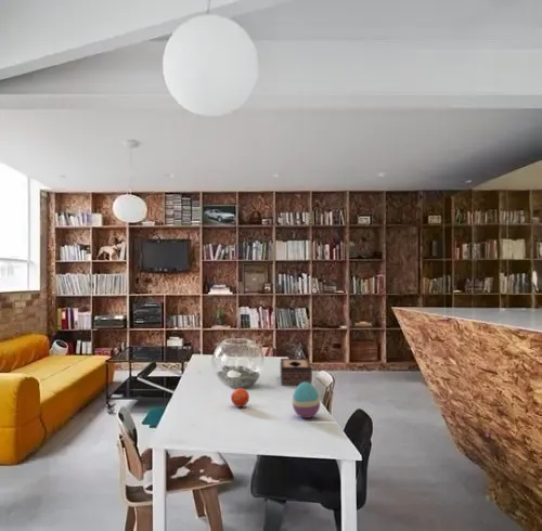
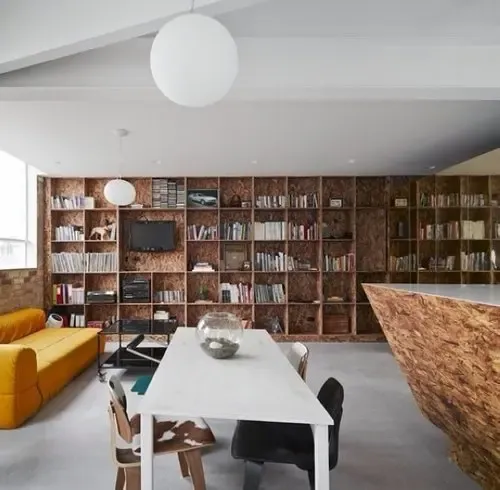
- decorative egg (306, 399)
- apple (240, 397)
- tissue box (295, 371)
